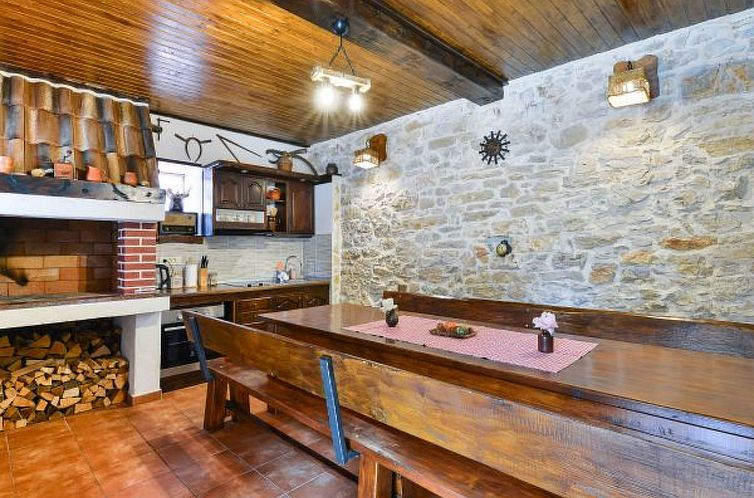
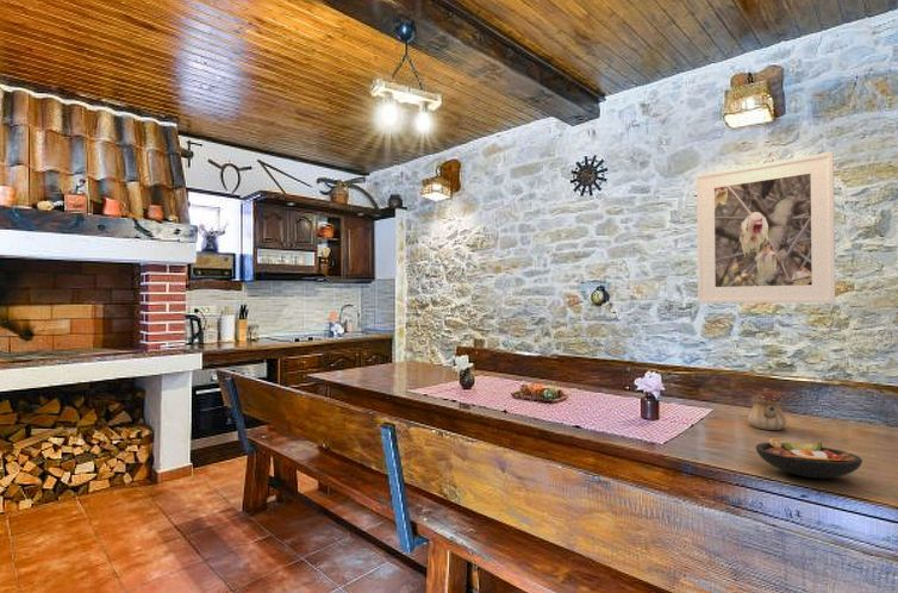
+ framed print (760, 233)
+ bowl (806, 460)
+ teapot (766, 406)
